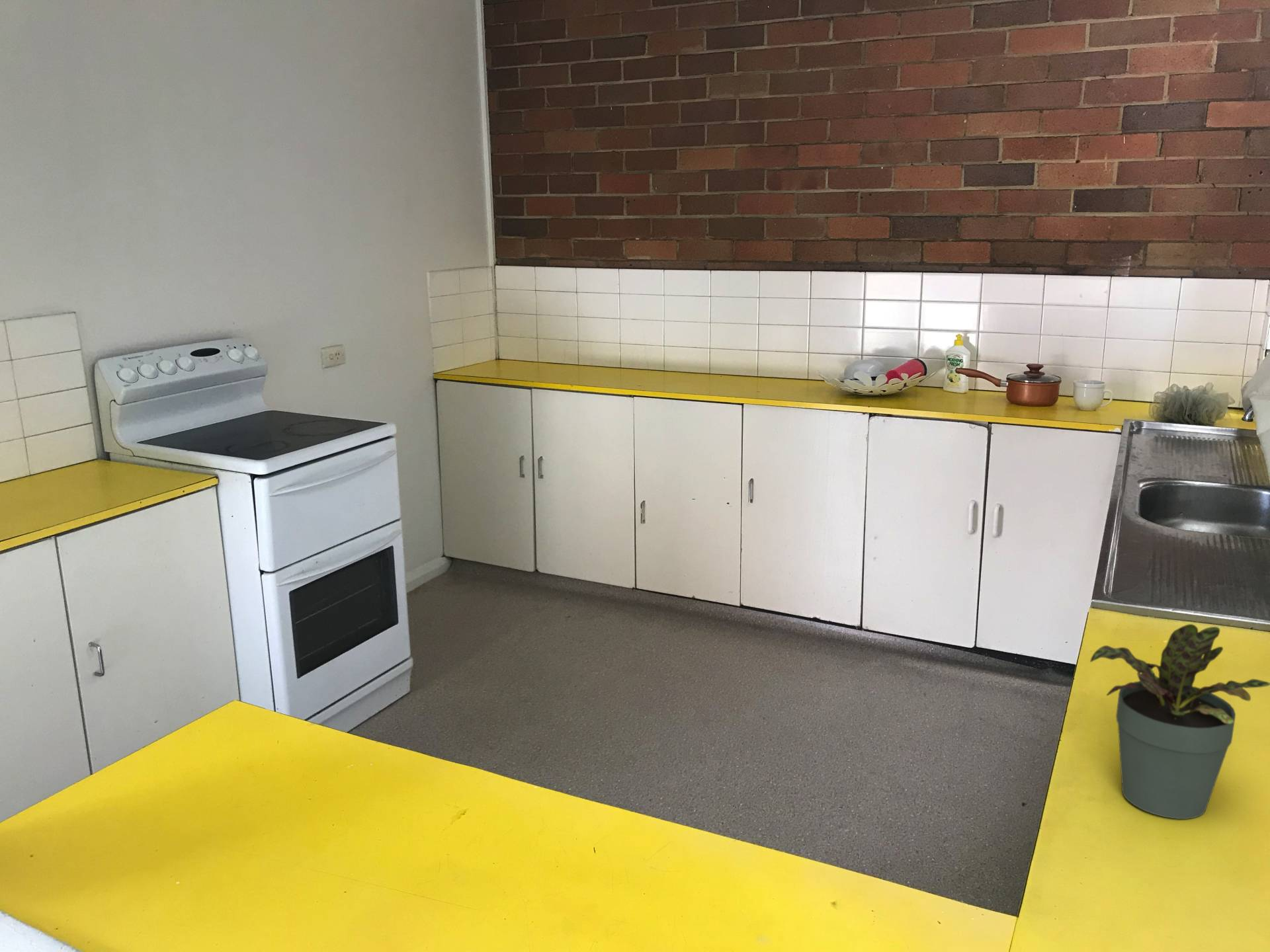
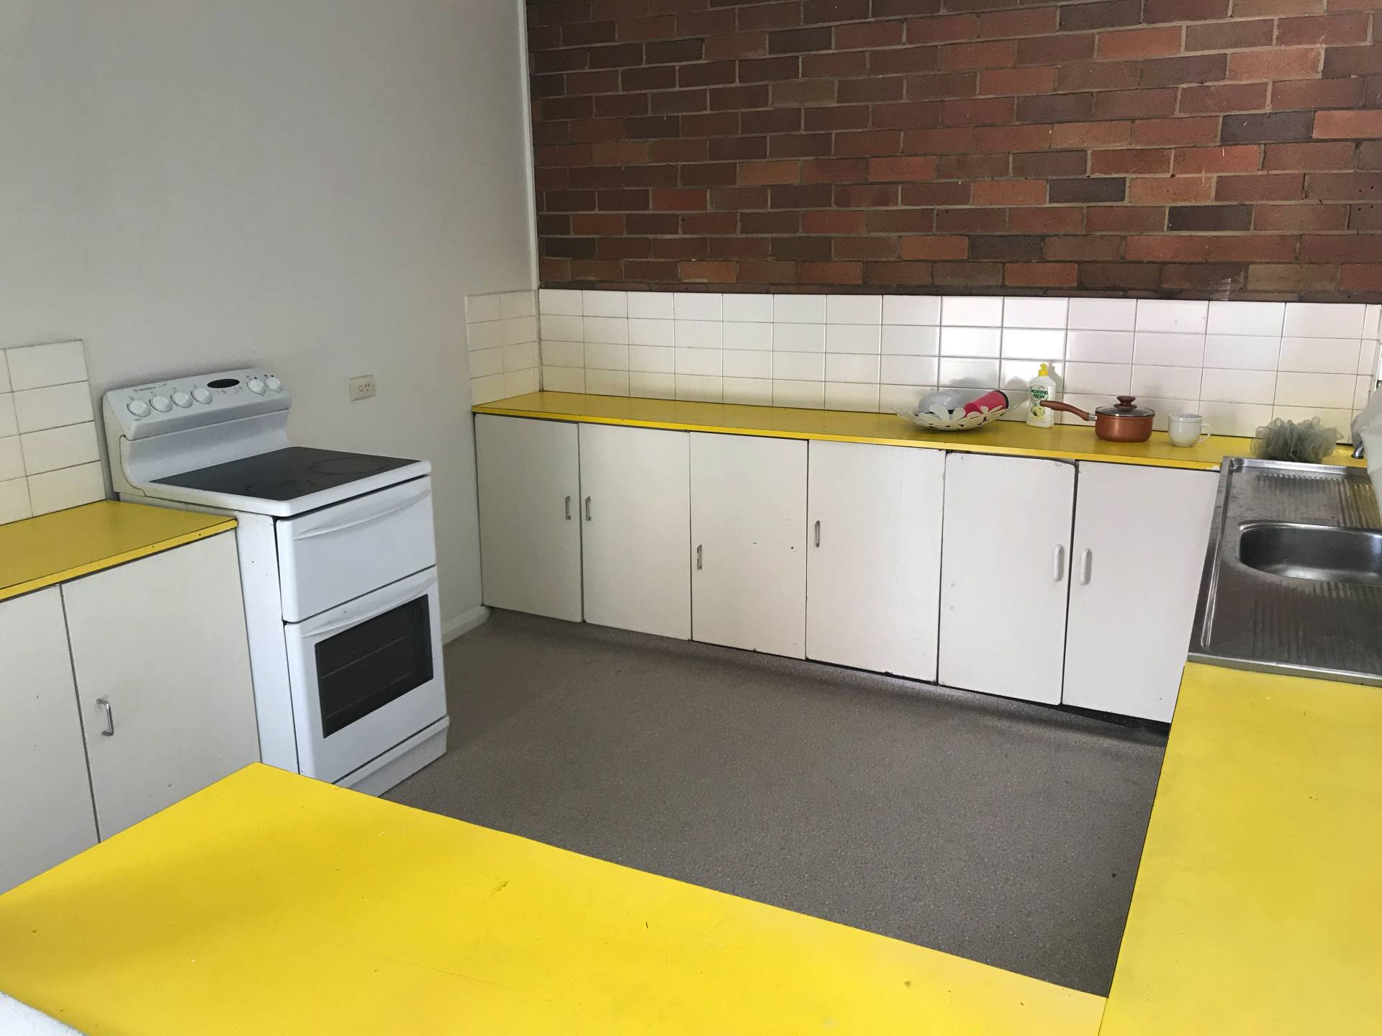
- potted plant (1170, 714)
